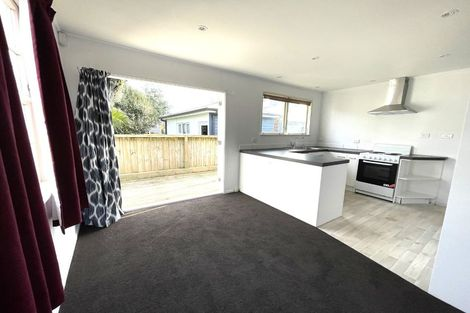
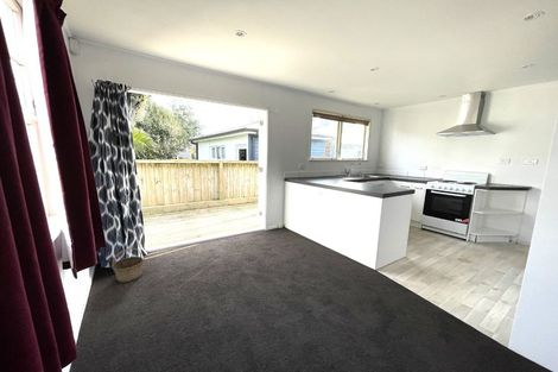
+ basket (128, 263)
